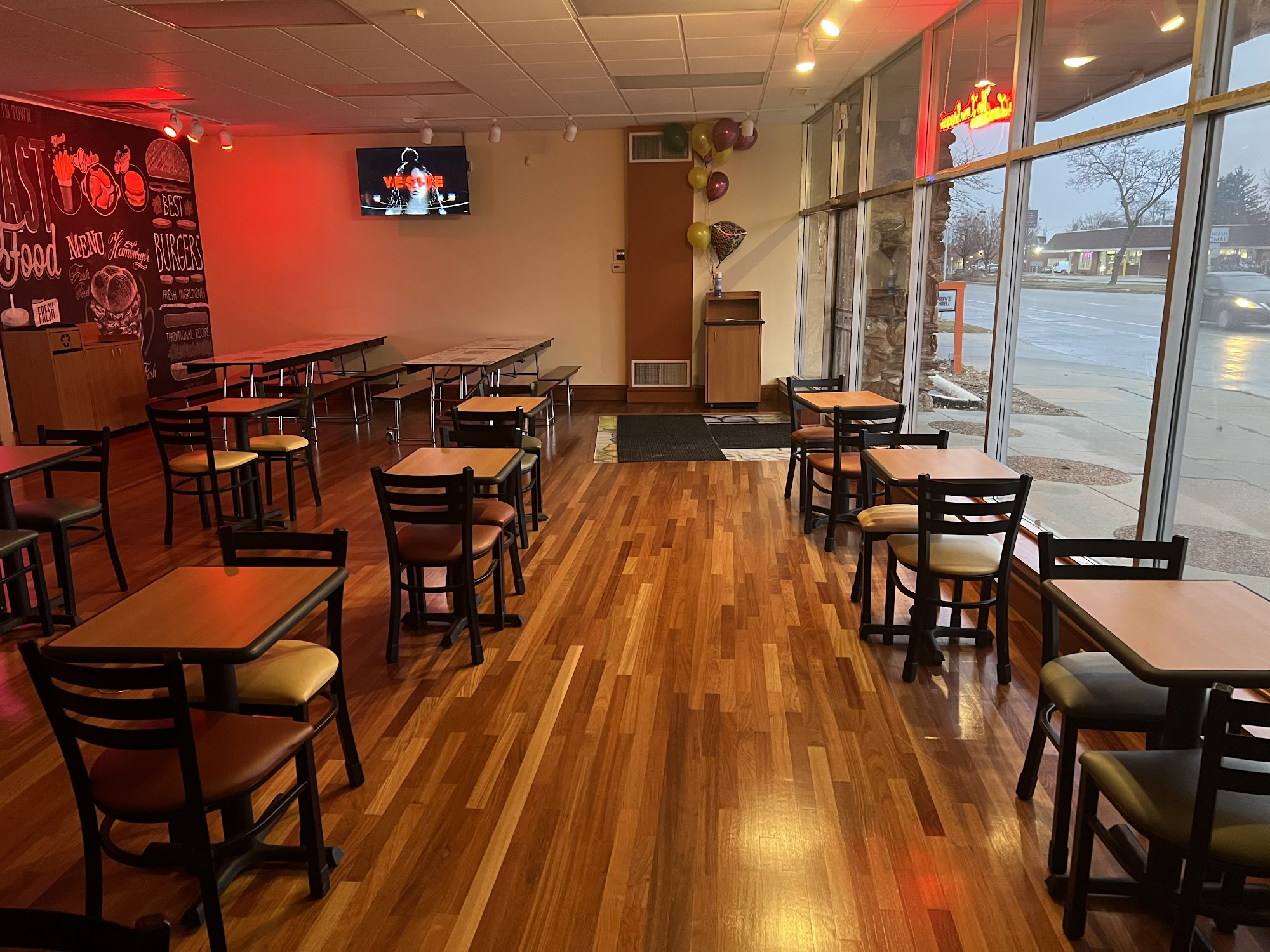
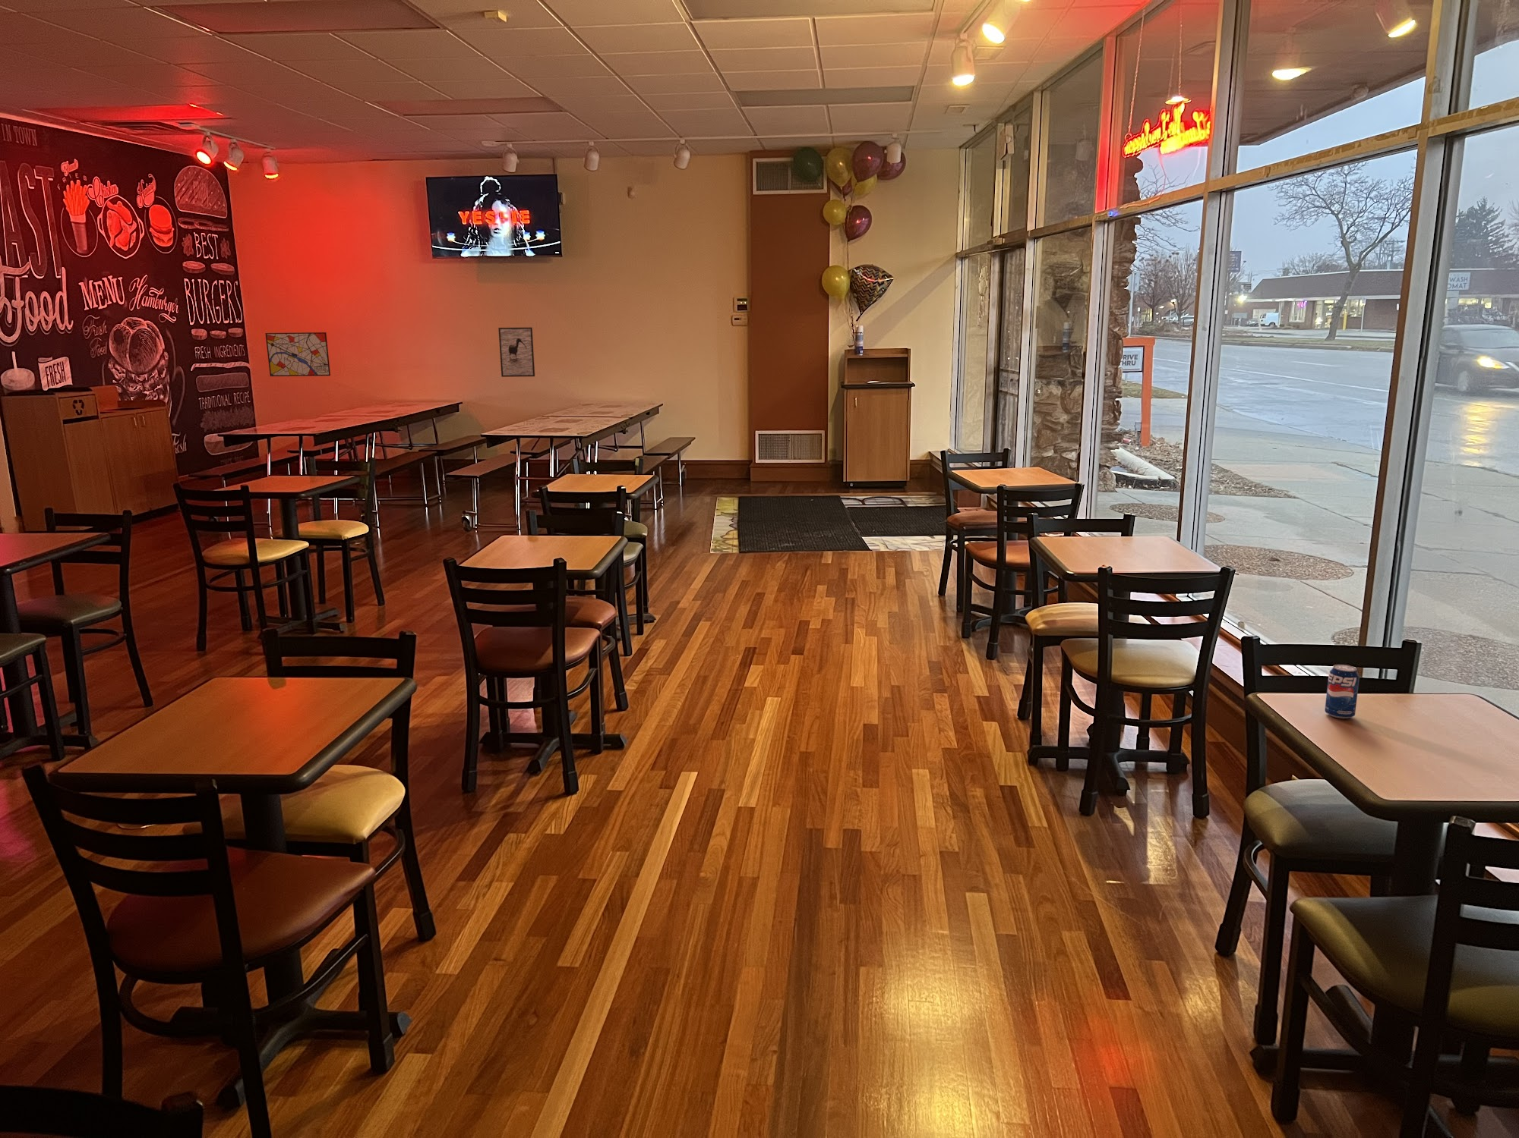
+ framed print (517, 351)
+ beverage can (1342, 691)
+ wall art (298, 354)
